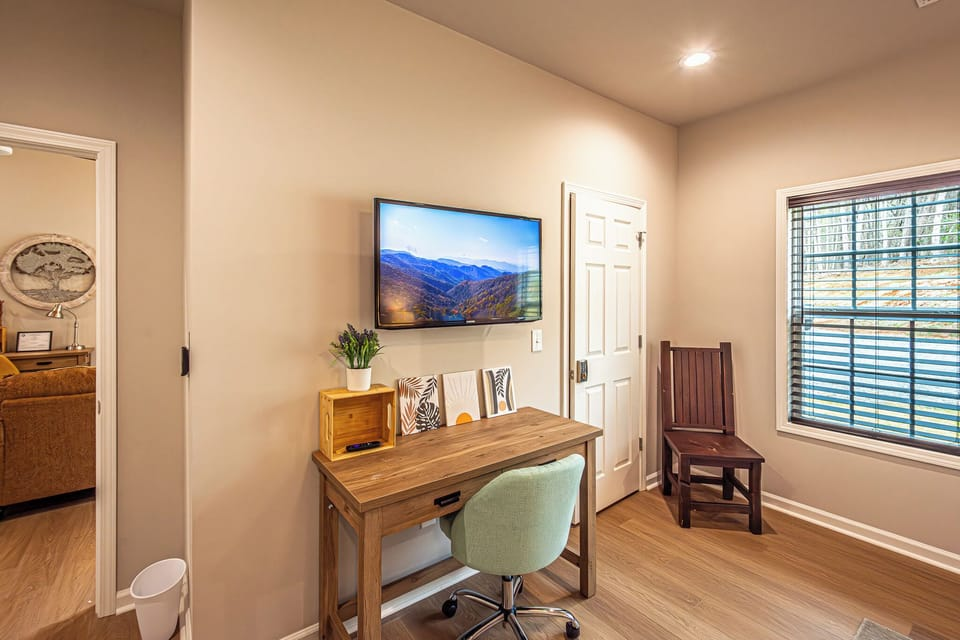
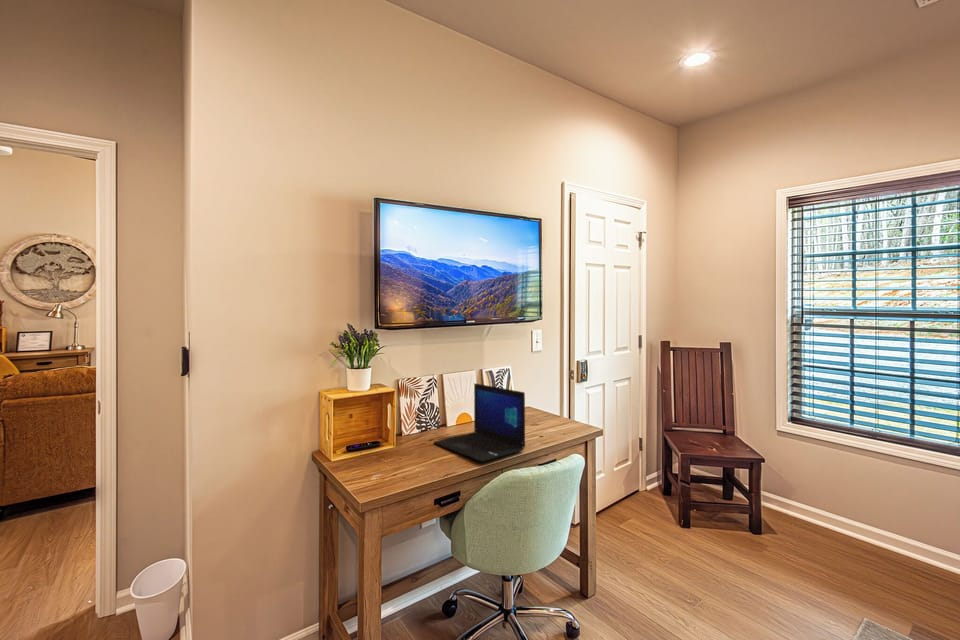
+ laptop (478, 418)
